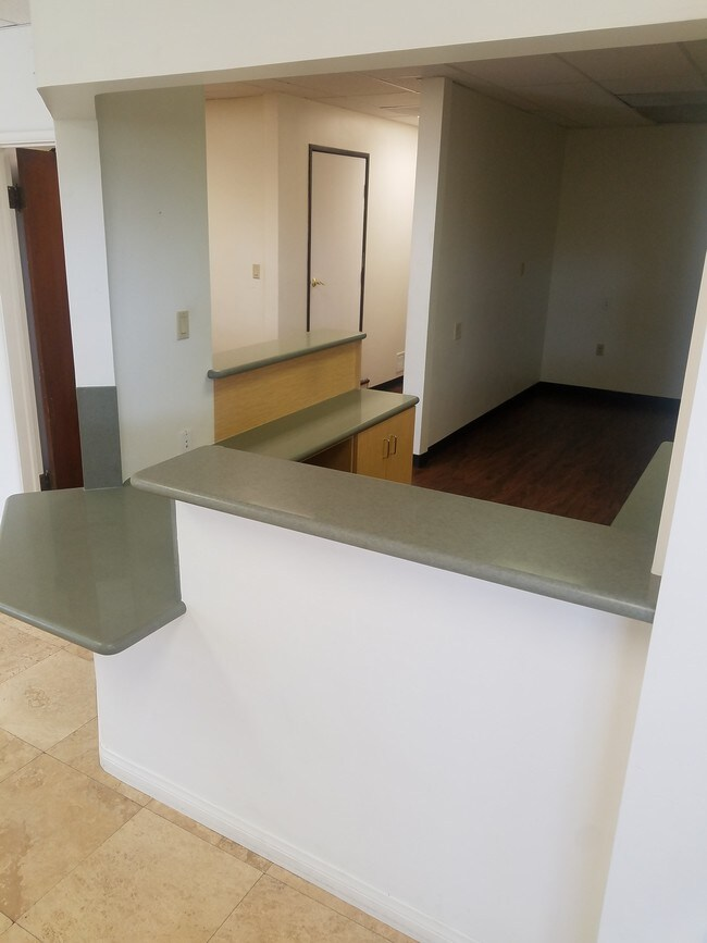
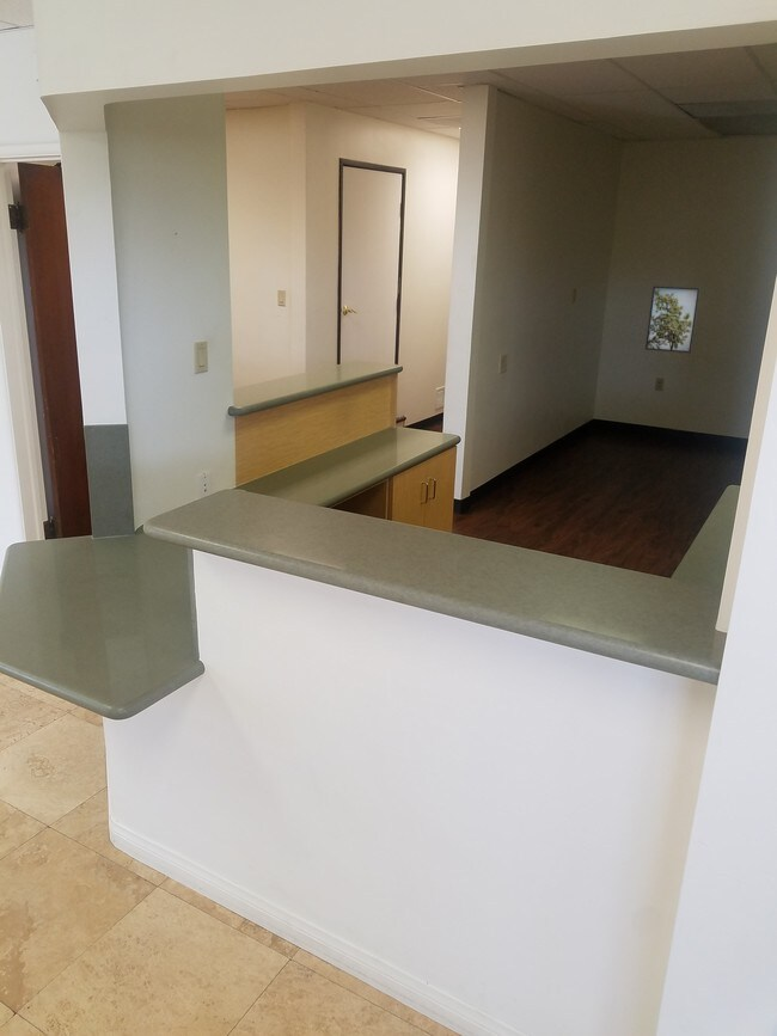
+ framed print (672, 319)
